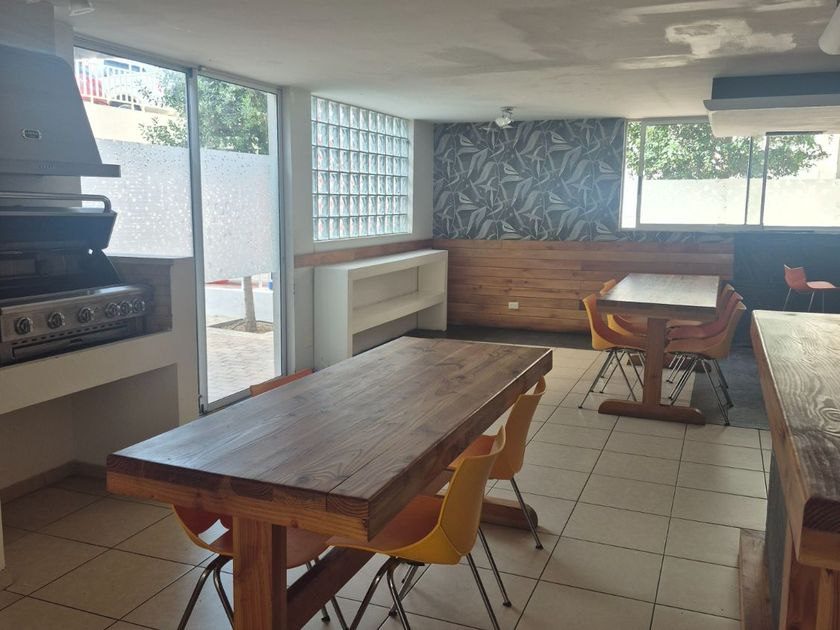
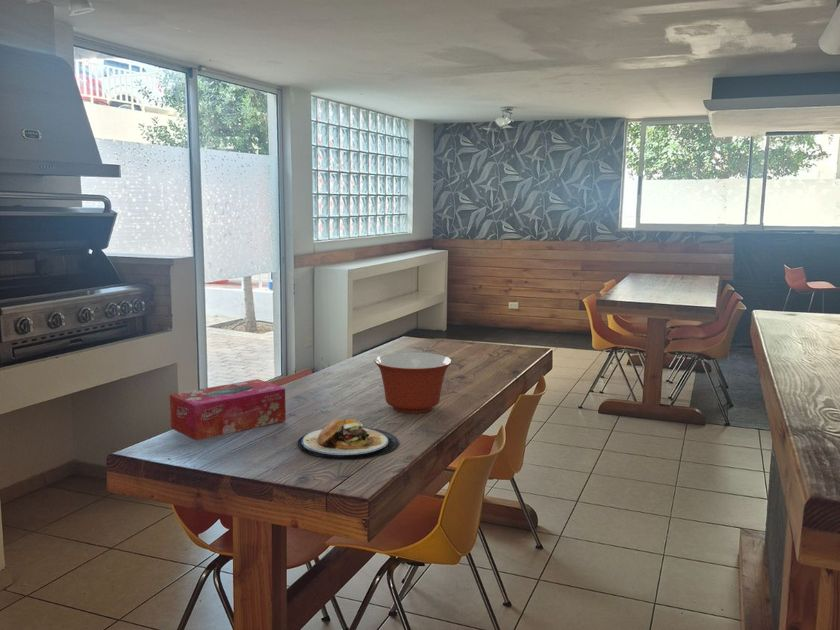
+ tissue box (229, 407)
+ plate (348, 428)
+ mixing bowl (412, 384)
